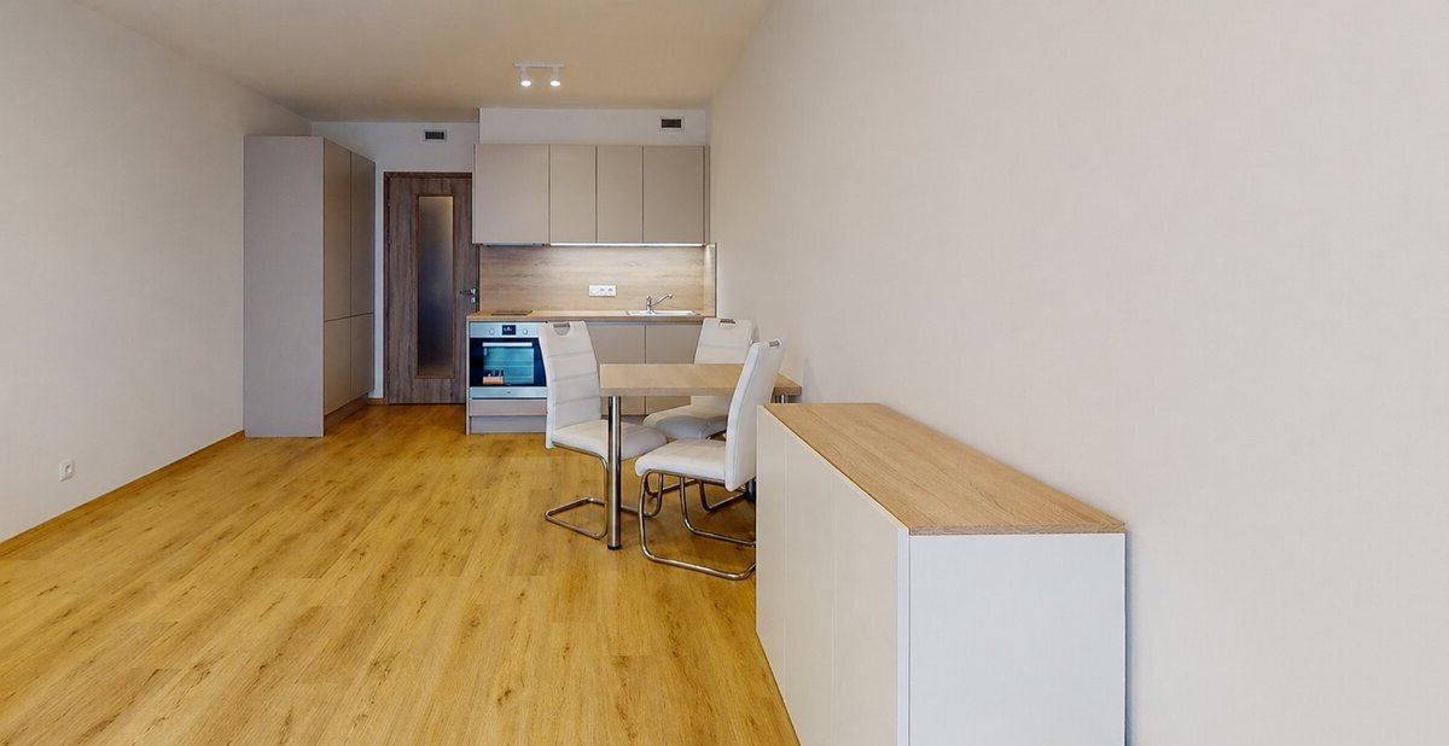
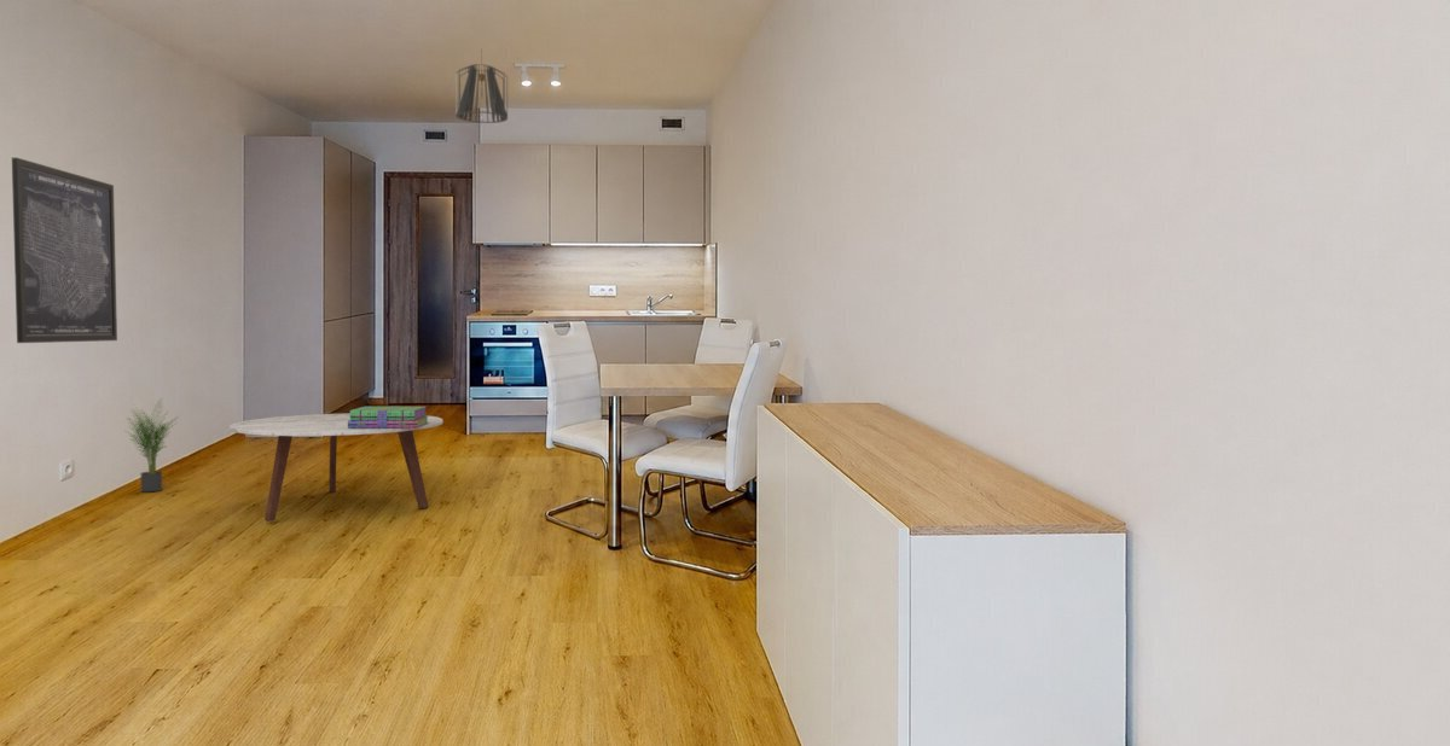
+ pendant light (481, 82)
+ potted plant (149, 445)
+ wall art (69, 257)
+ stack of books (389, 416)
+ coffee table (335, 464)
